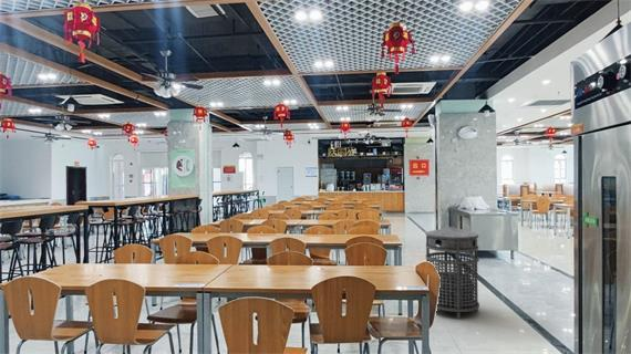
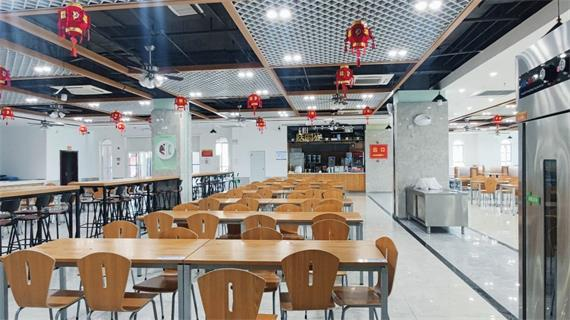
- trash can (451, 269)
